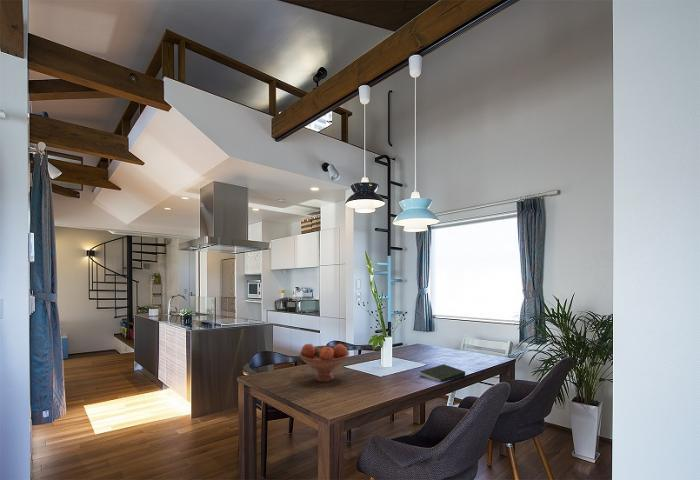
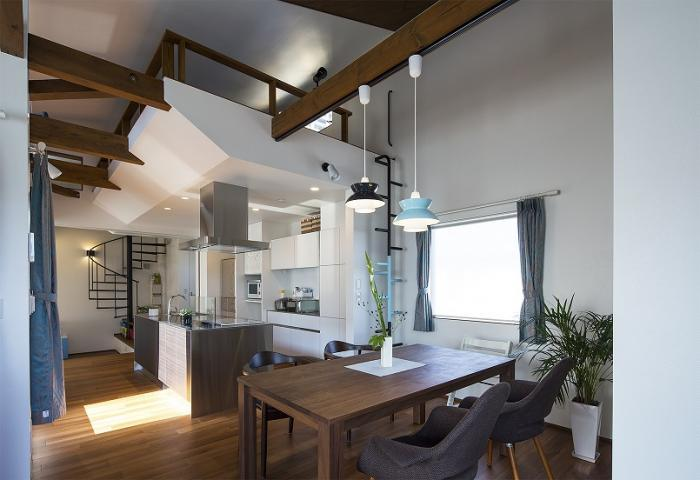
- book (442, 373)
- fruit bowl (324, 360)
